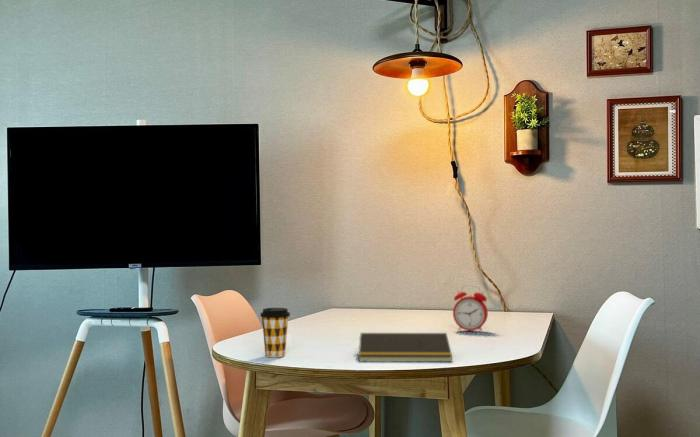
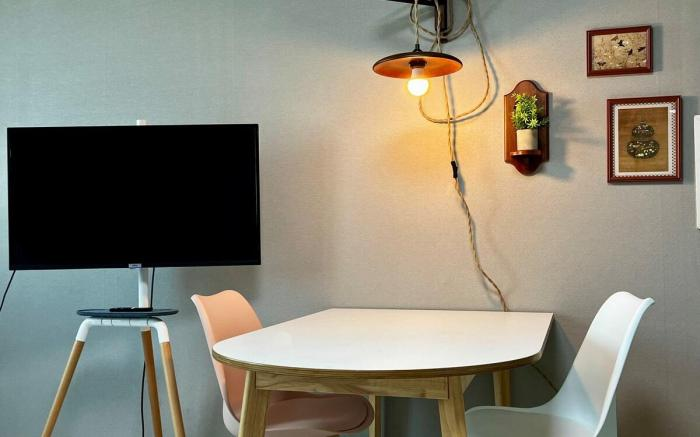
- notepad (404, 346)
- coffee cup (275, 332)
- alarm clock (470, 307)
